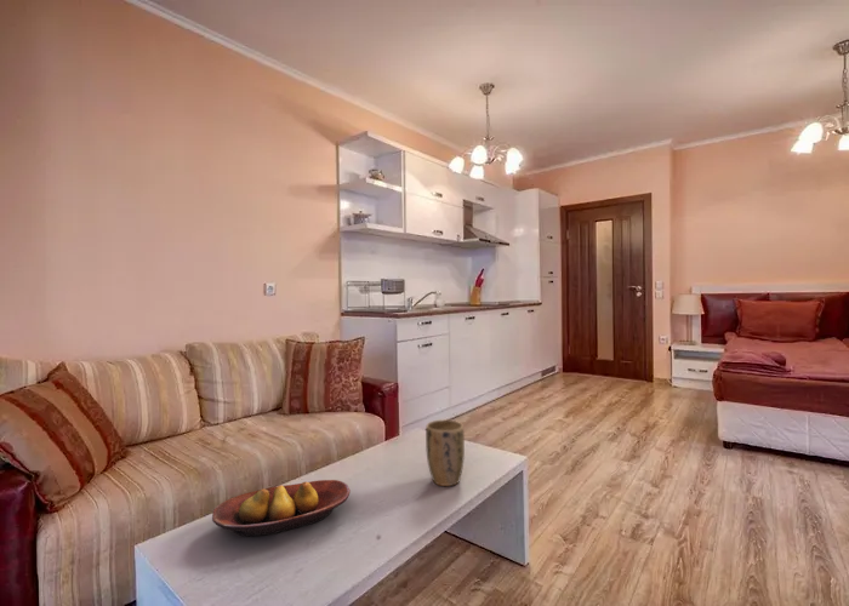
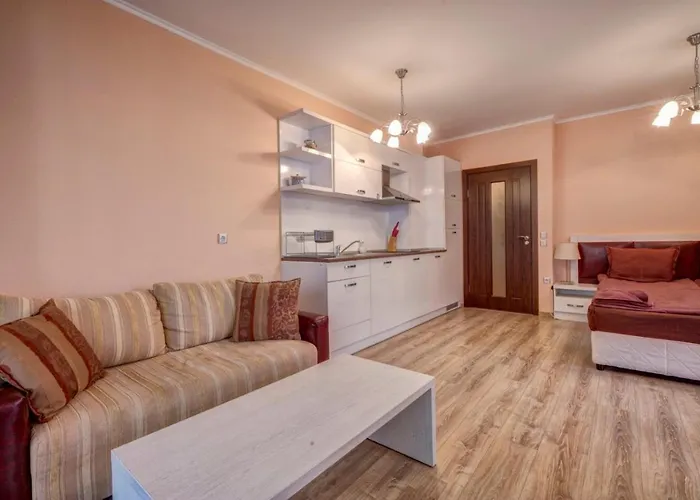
- plant pot (445, 452)
- fruit bowl (285, 502)
